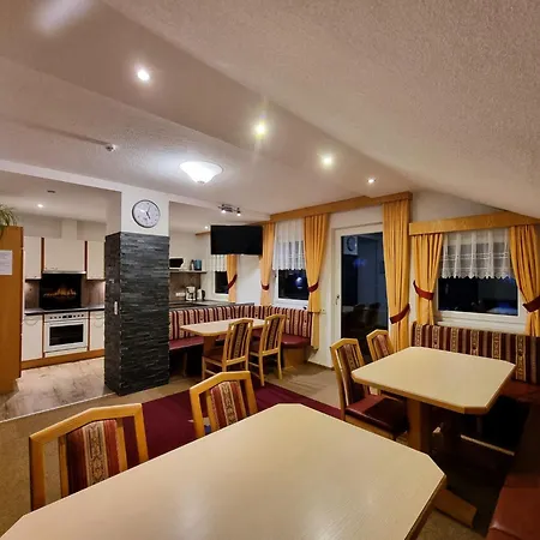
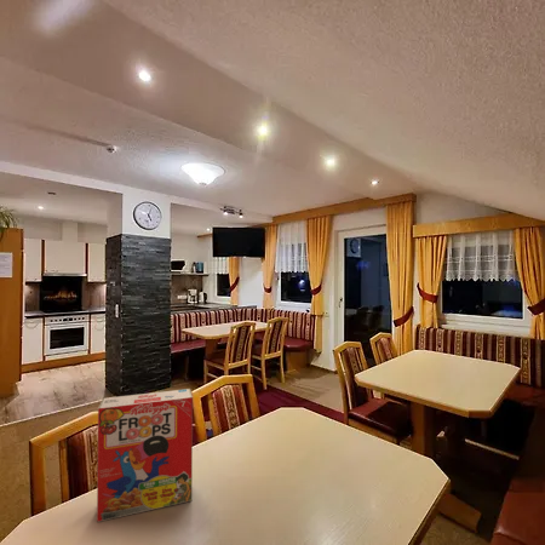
+ cereal box (147, 449)
